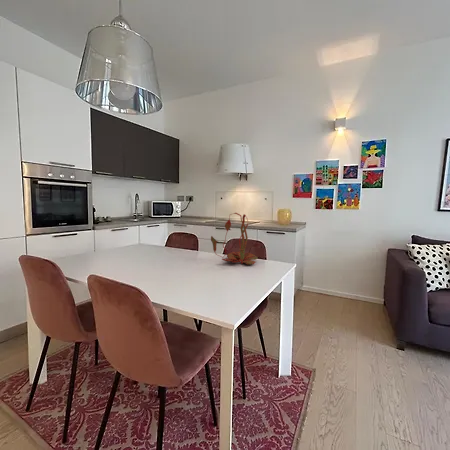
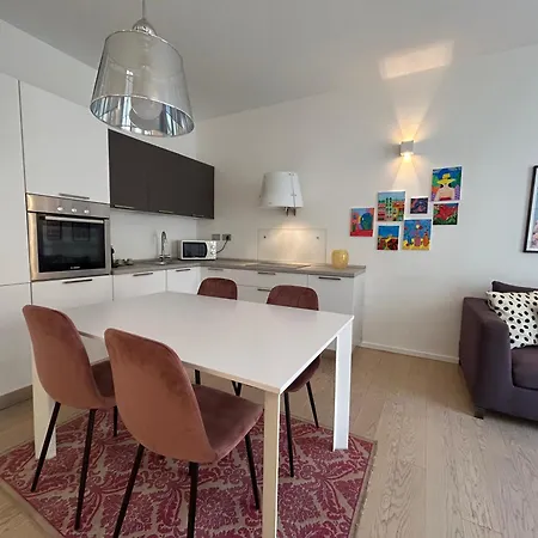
- plant (239, 239)
